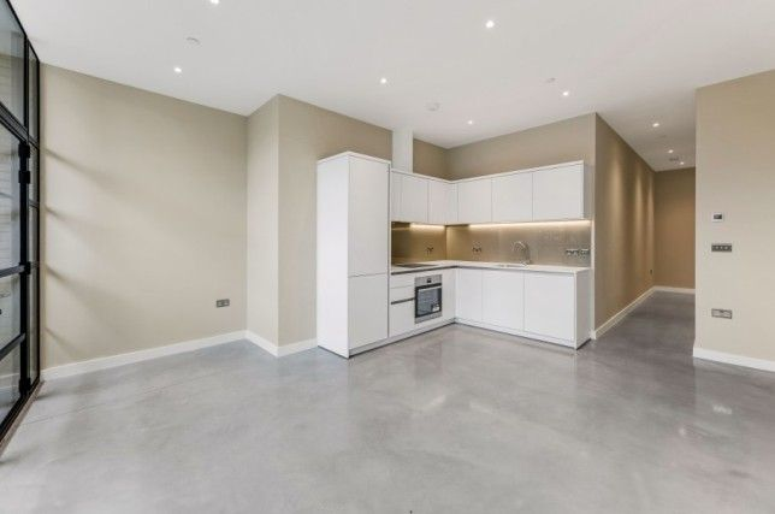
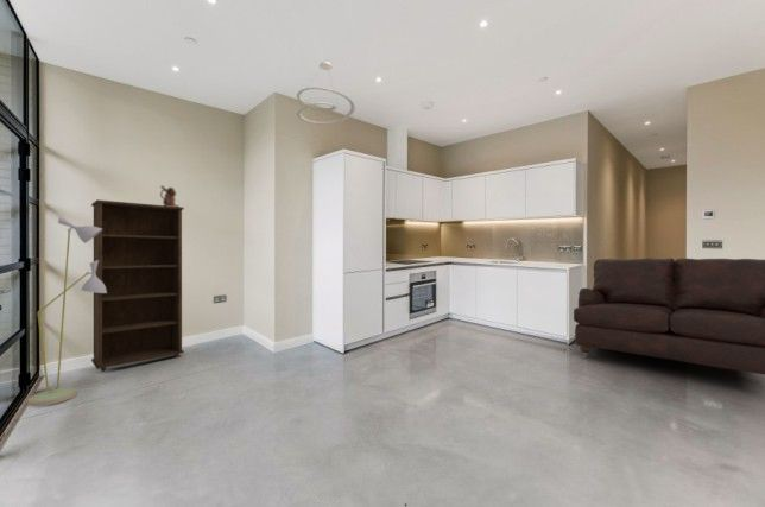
+ floor lamp (64, 304)
+ bookcase (139, 283)
+ ceiling light fixture (325, 89)
+ sofa (674, 310)
+ ceramic vessel (169, 196)
